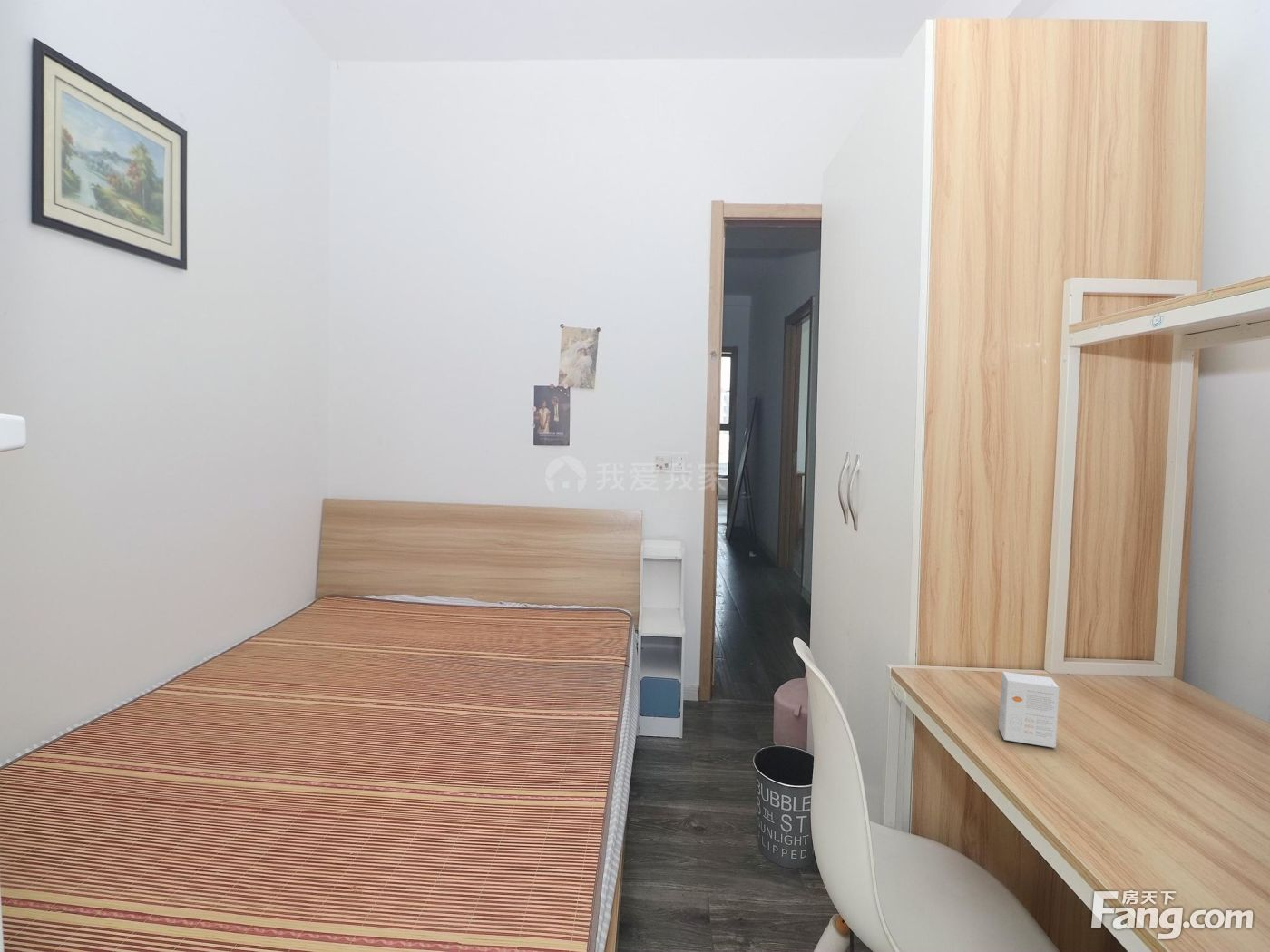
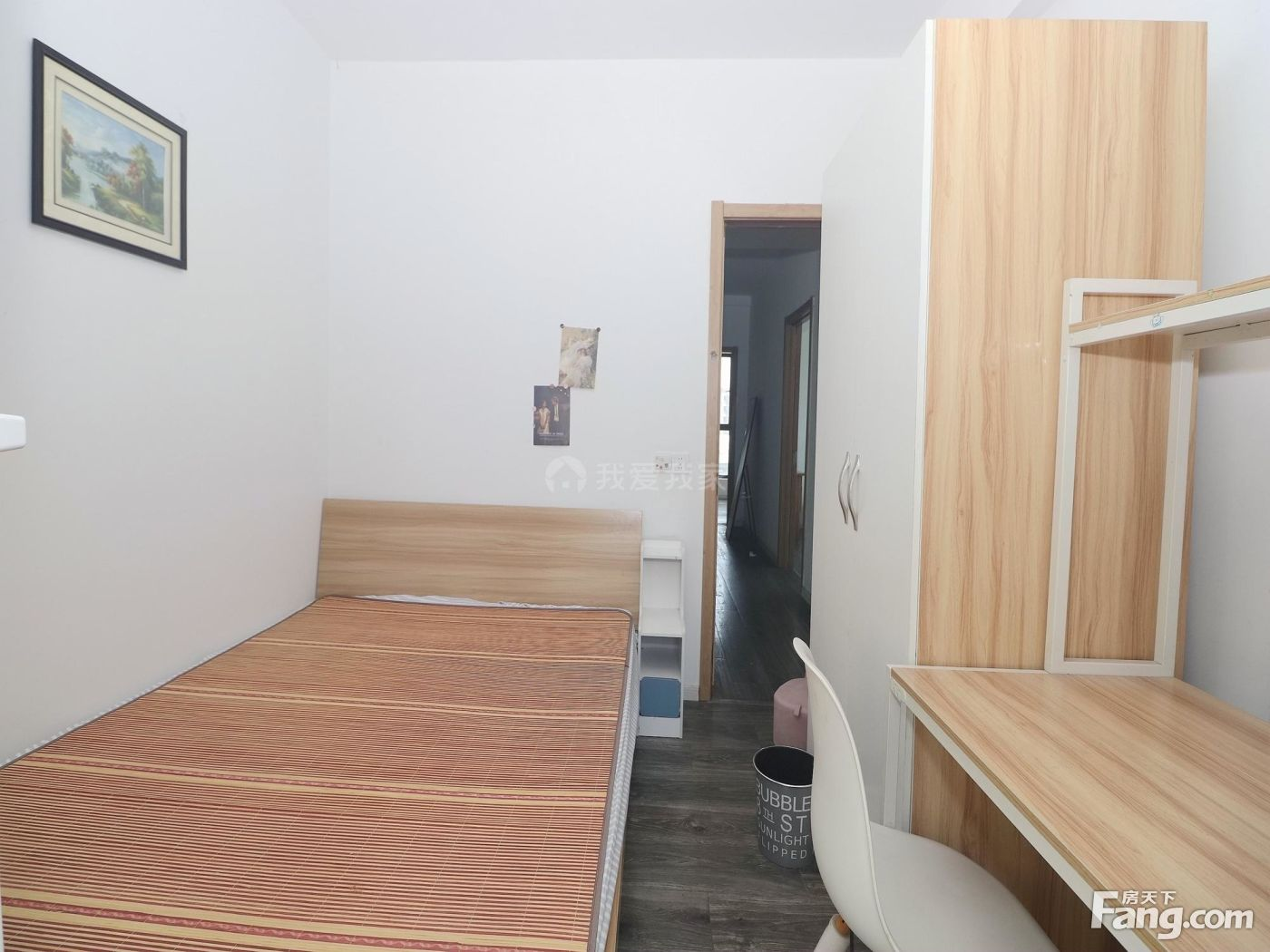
- small box (1028, 708)
